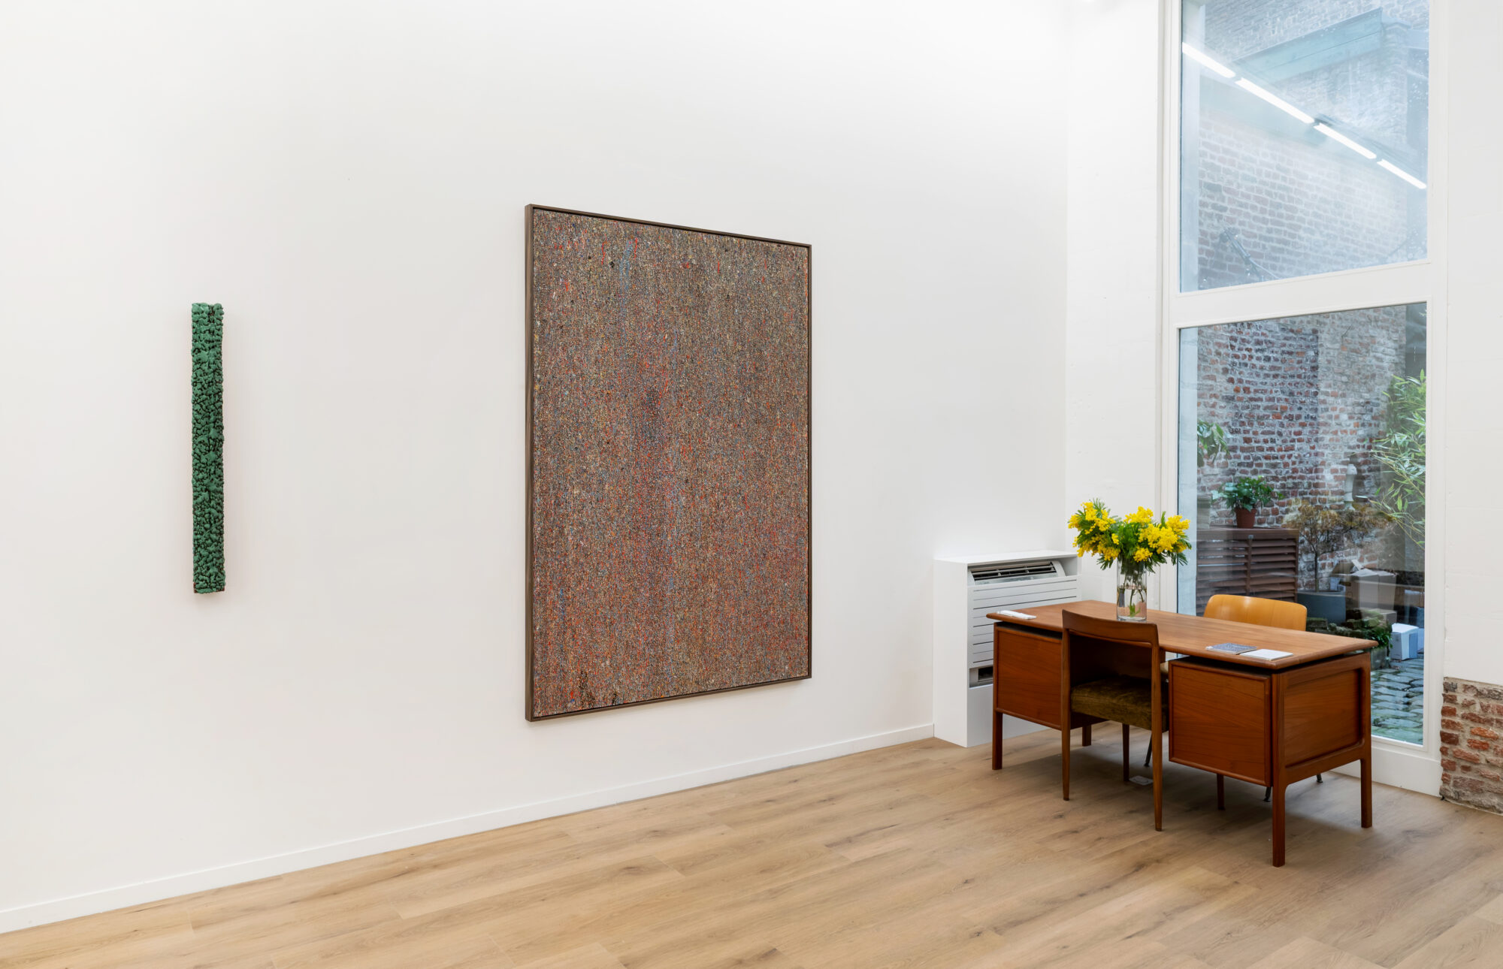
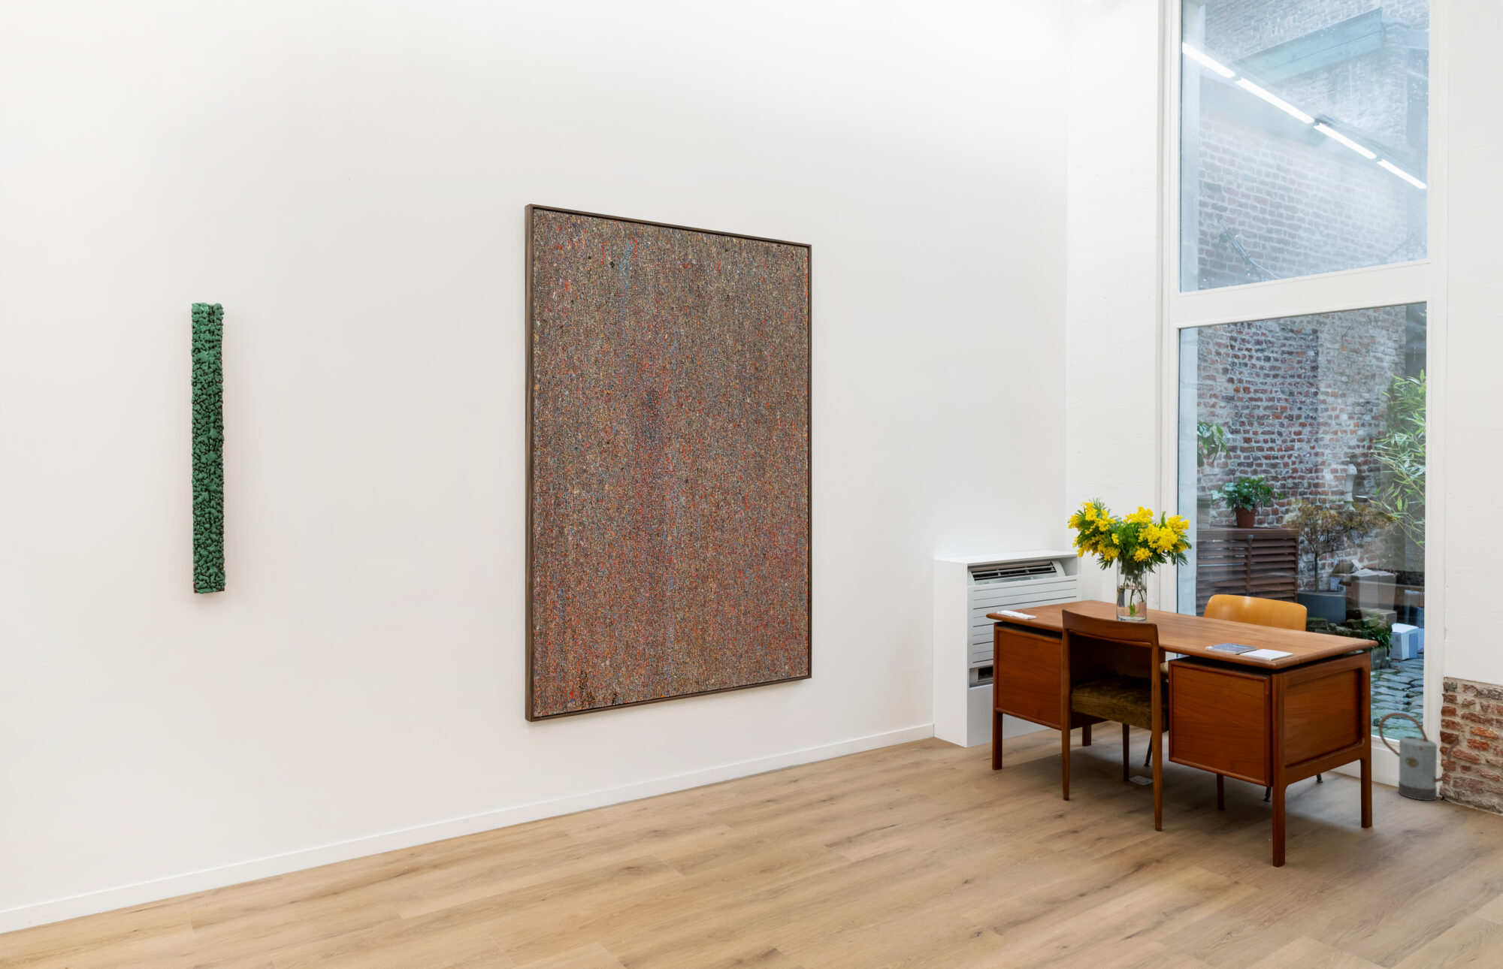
+ watering can (1418, 755)
